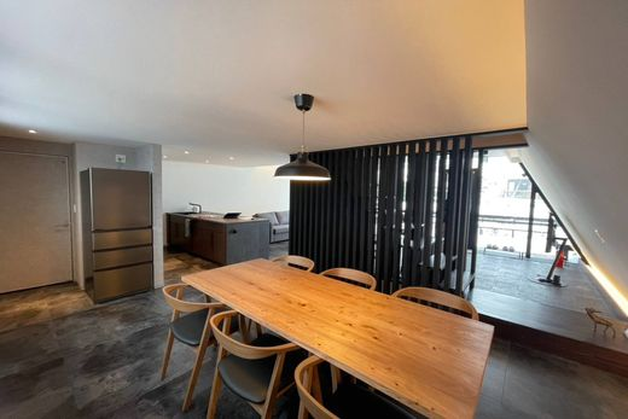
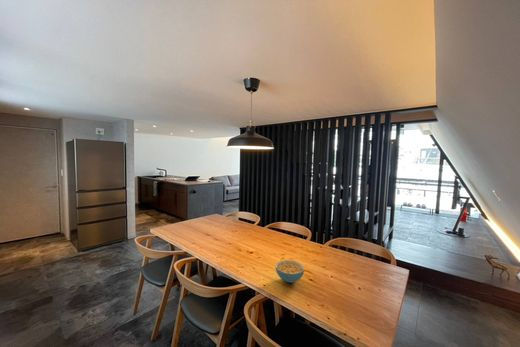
+ cereal bowl (289, 273)
